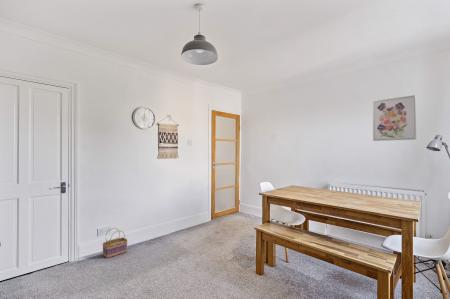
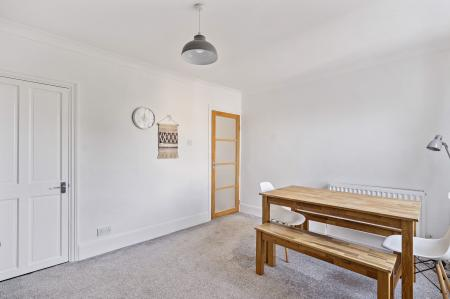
- wall art (393, 119)
- basket (115, 241)
